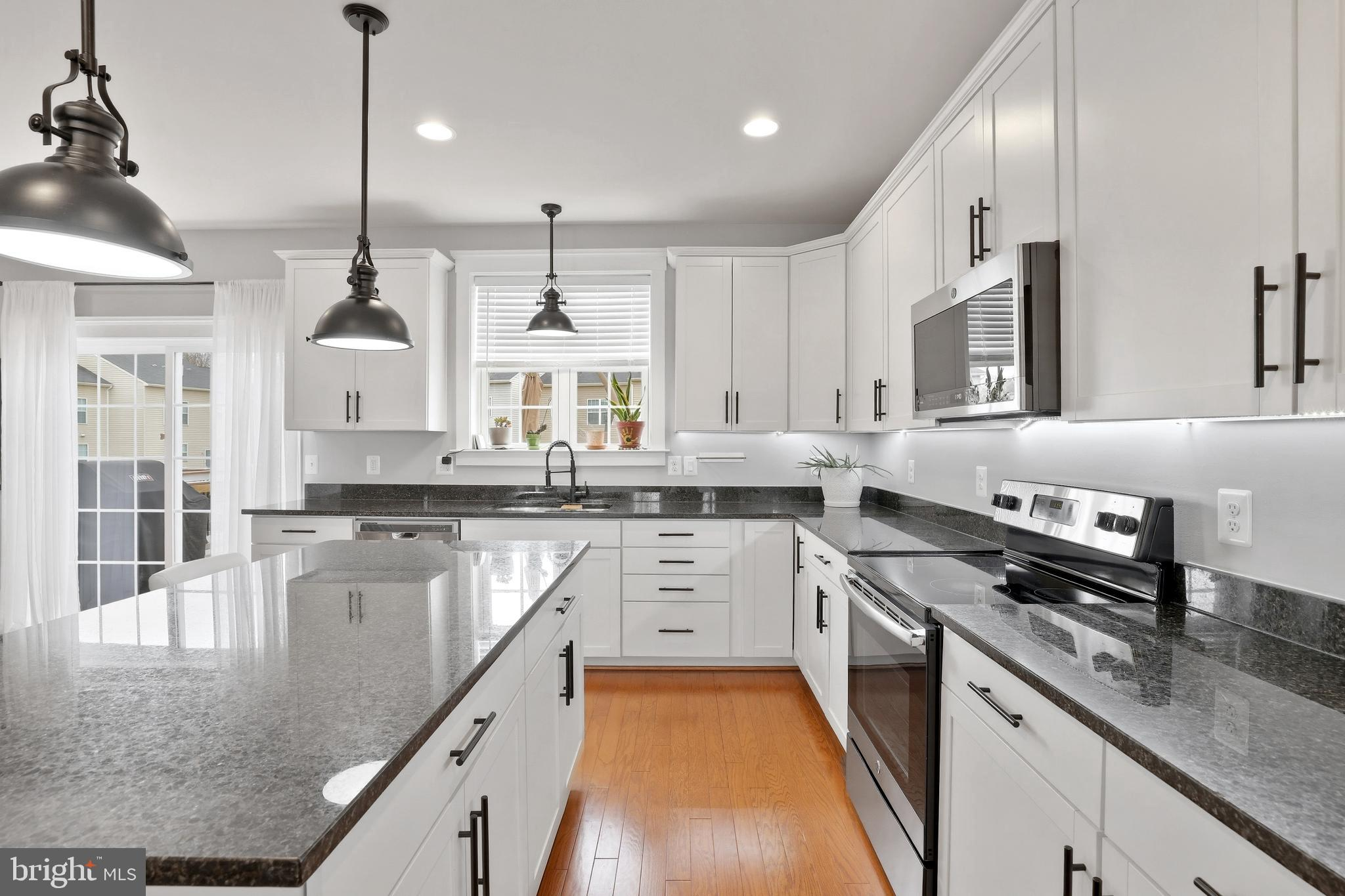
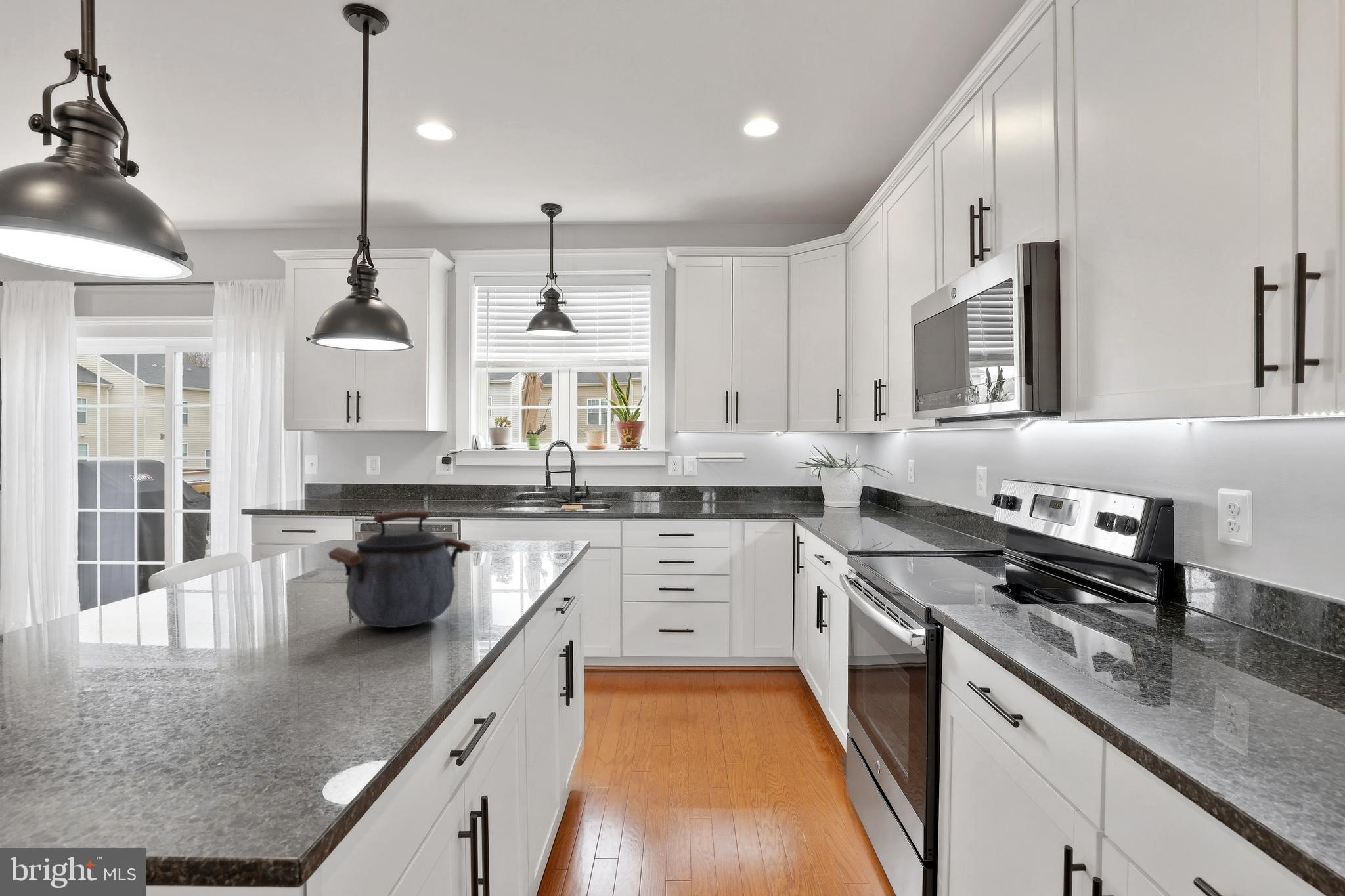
+ kettle (402, 567)
